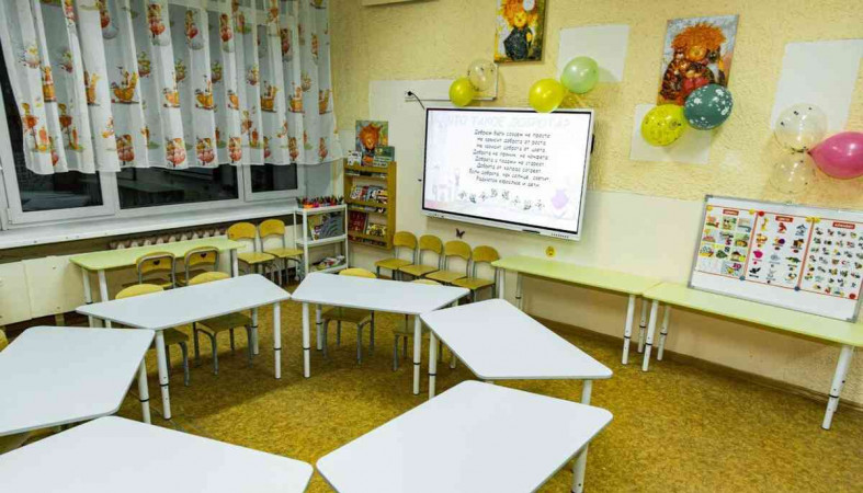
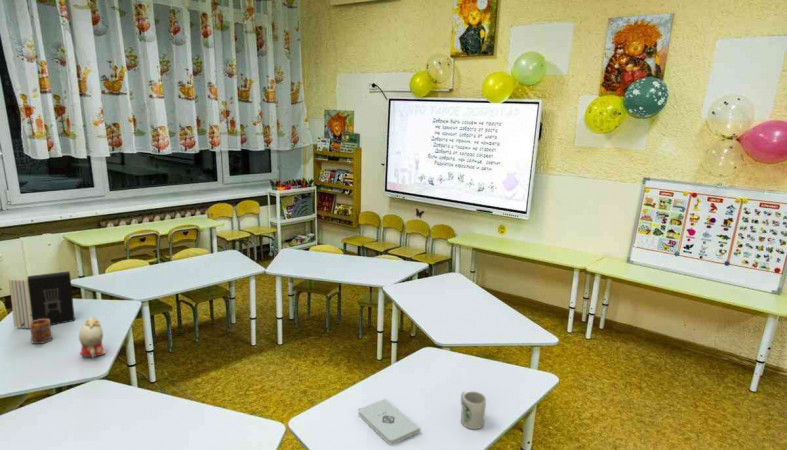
+ notepad (387, 420)
+ book (42, 300)
+ mug (470, 406)
+ stuffed toy (91, 338)
+ mug (40, 331)
